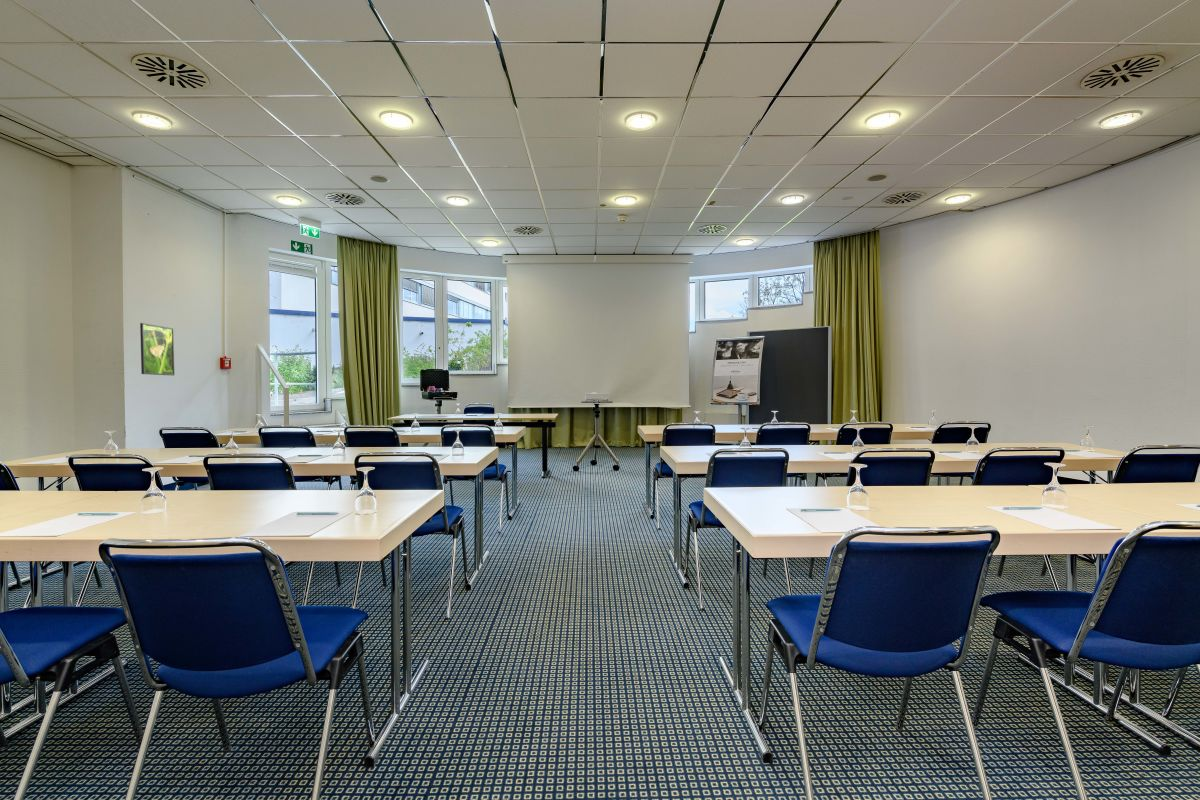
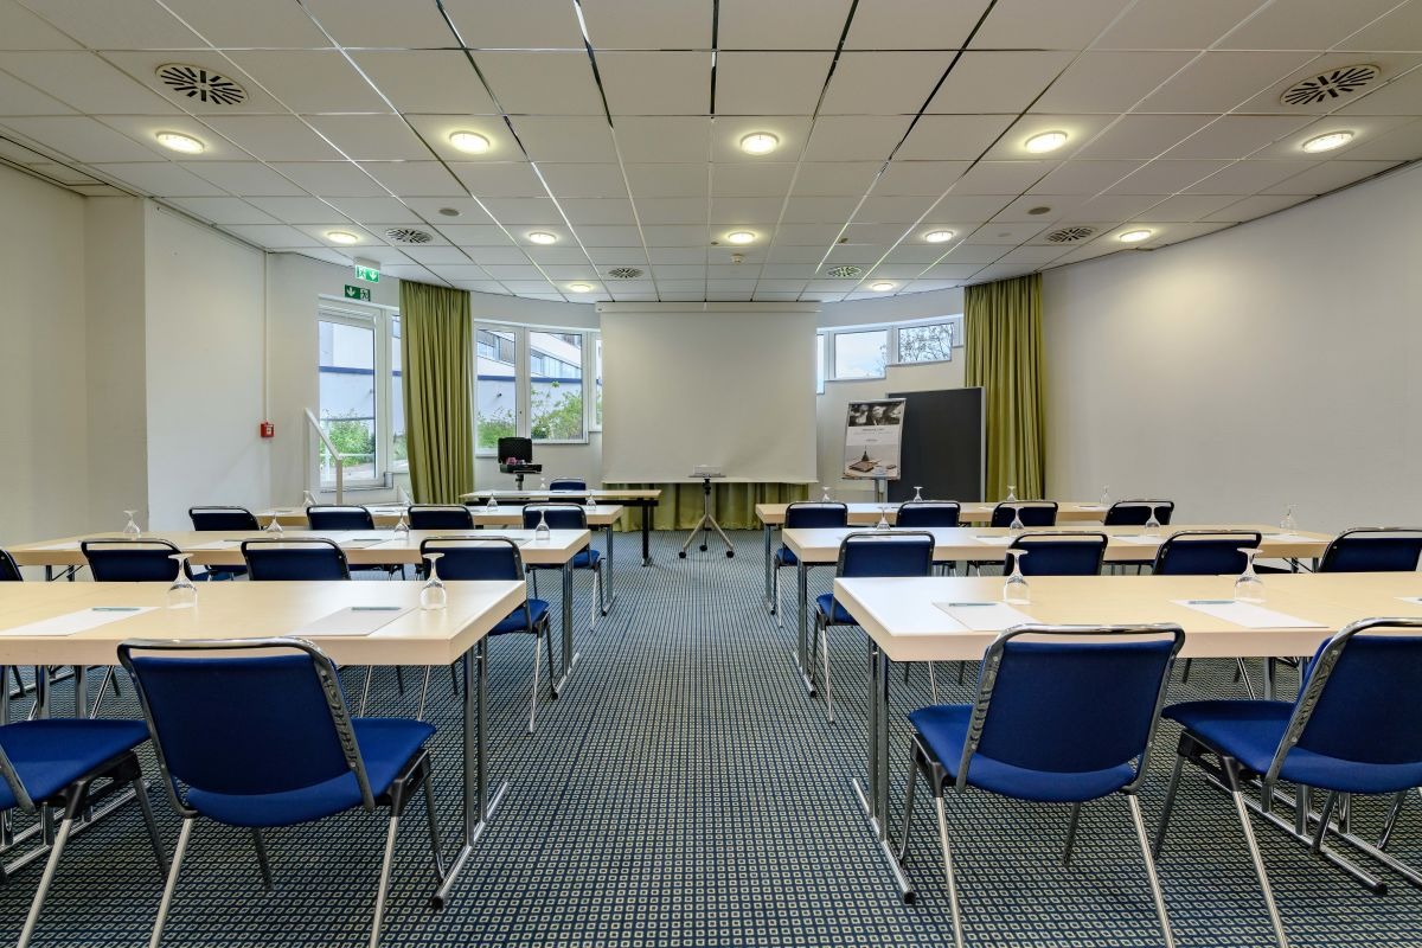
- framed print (158, 350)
